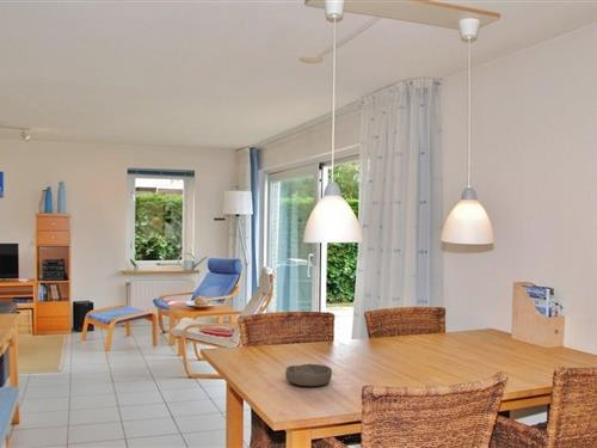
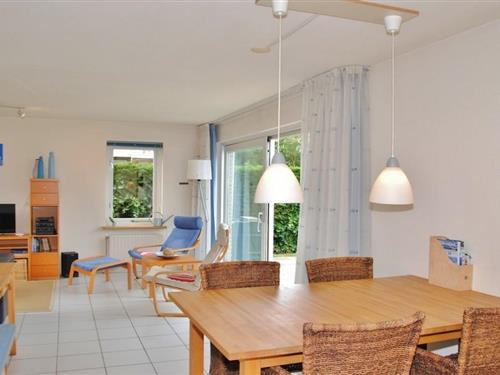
- bowl (308, 374)
